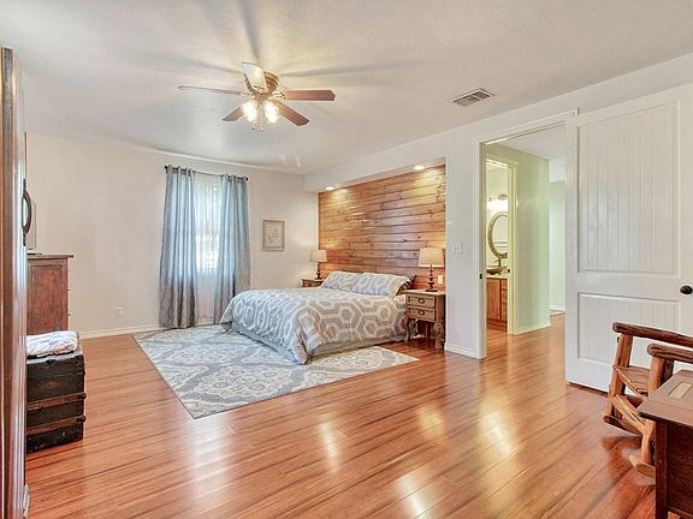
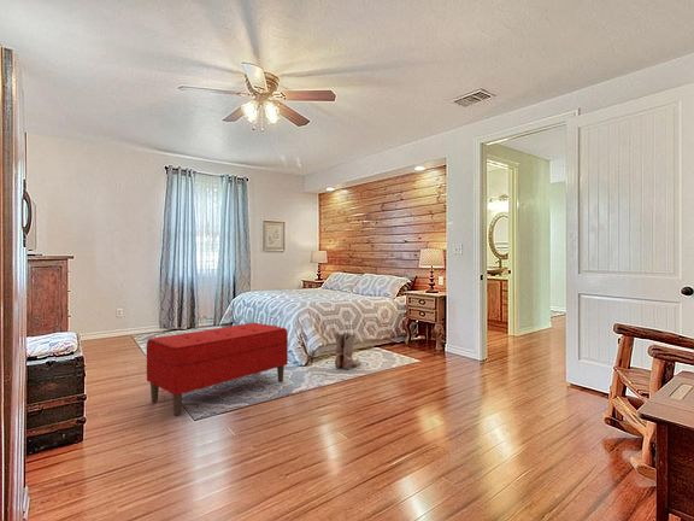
+ bench (222, 361)
+ boots (347, 347)
